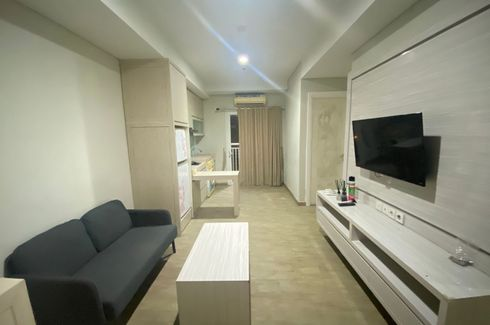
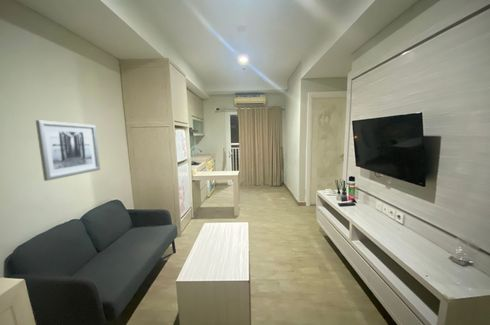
+ wall art (73, 149)
